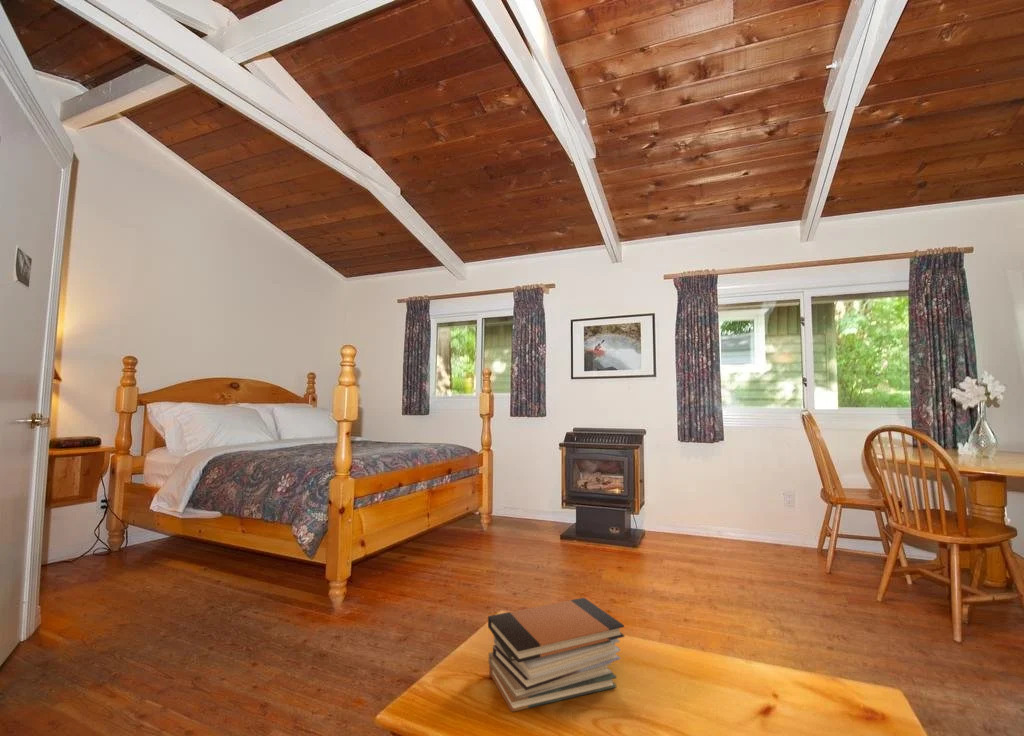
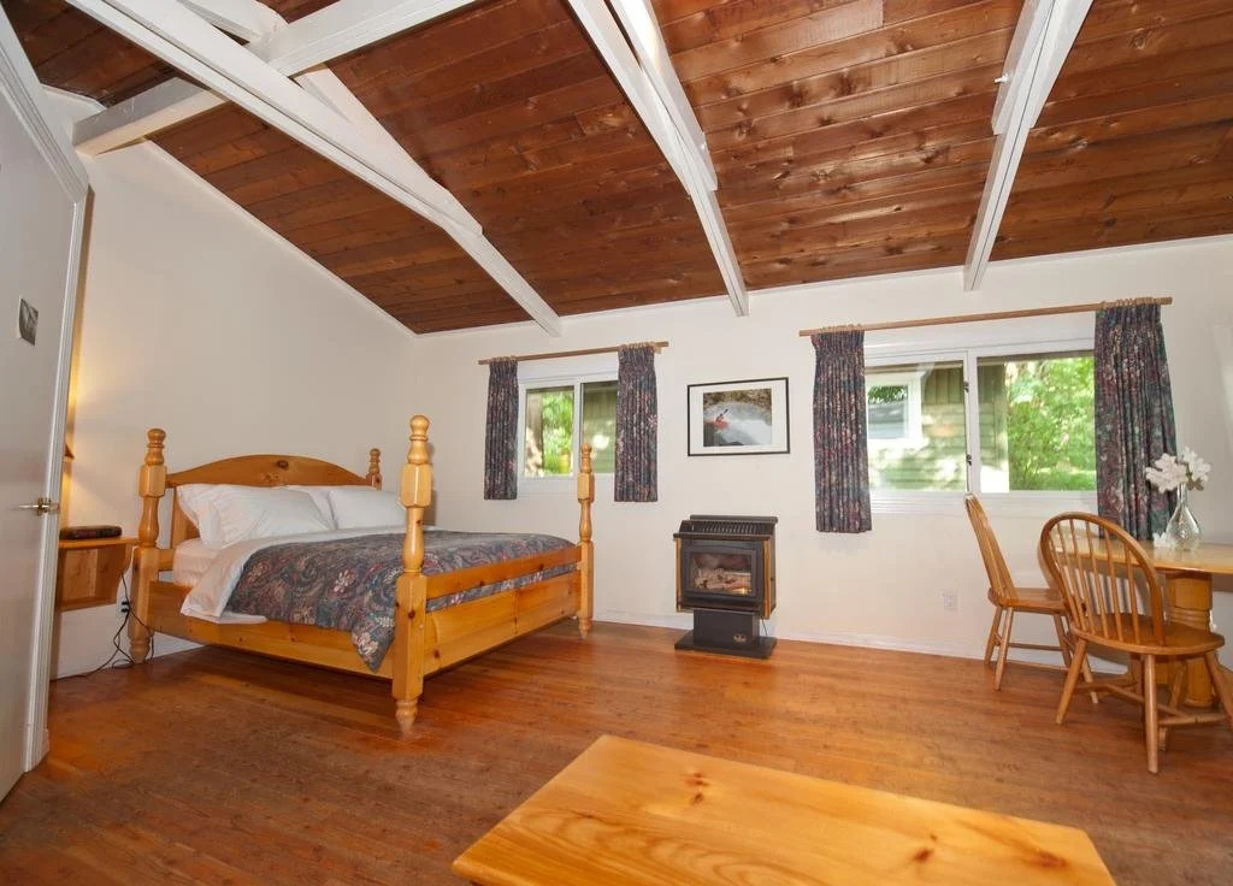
- book stack (554, 649)
